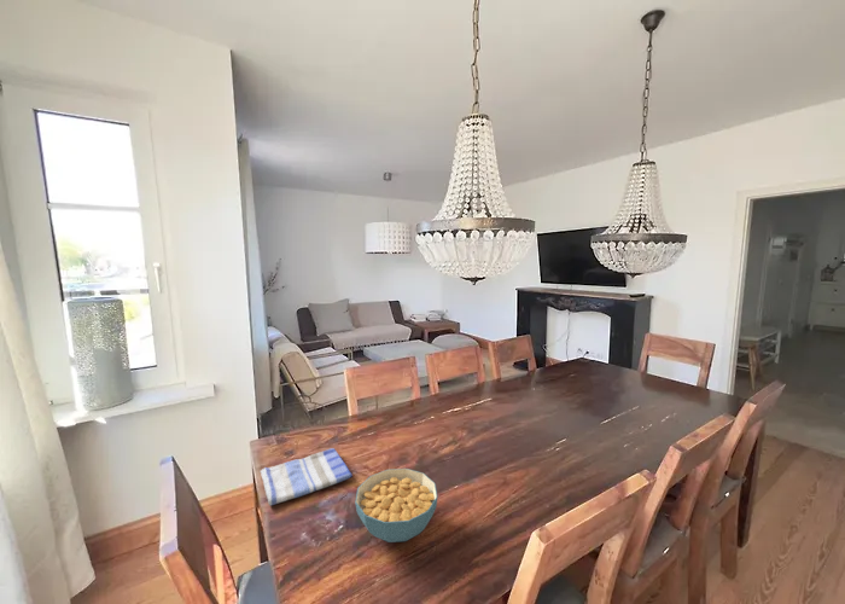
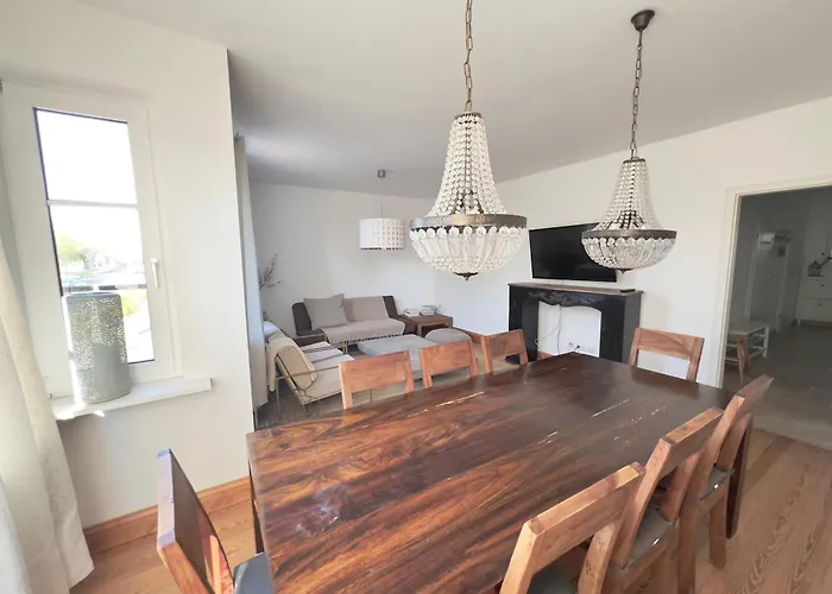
- dish towel (305, 472)
- cereal bowl (397, 511)
